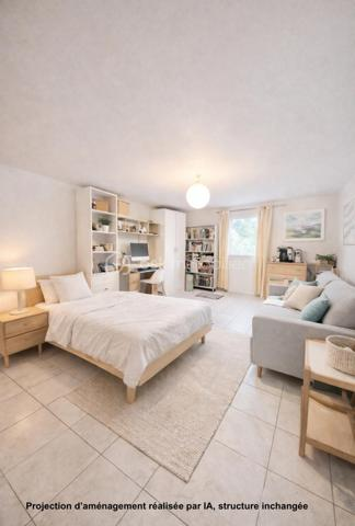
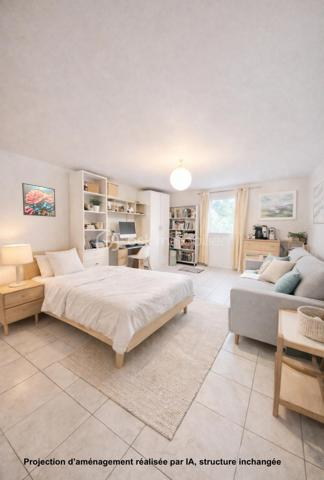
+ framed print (40, 201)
